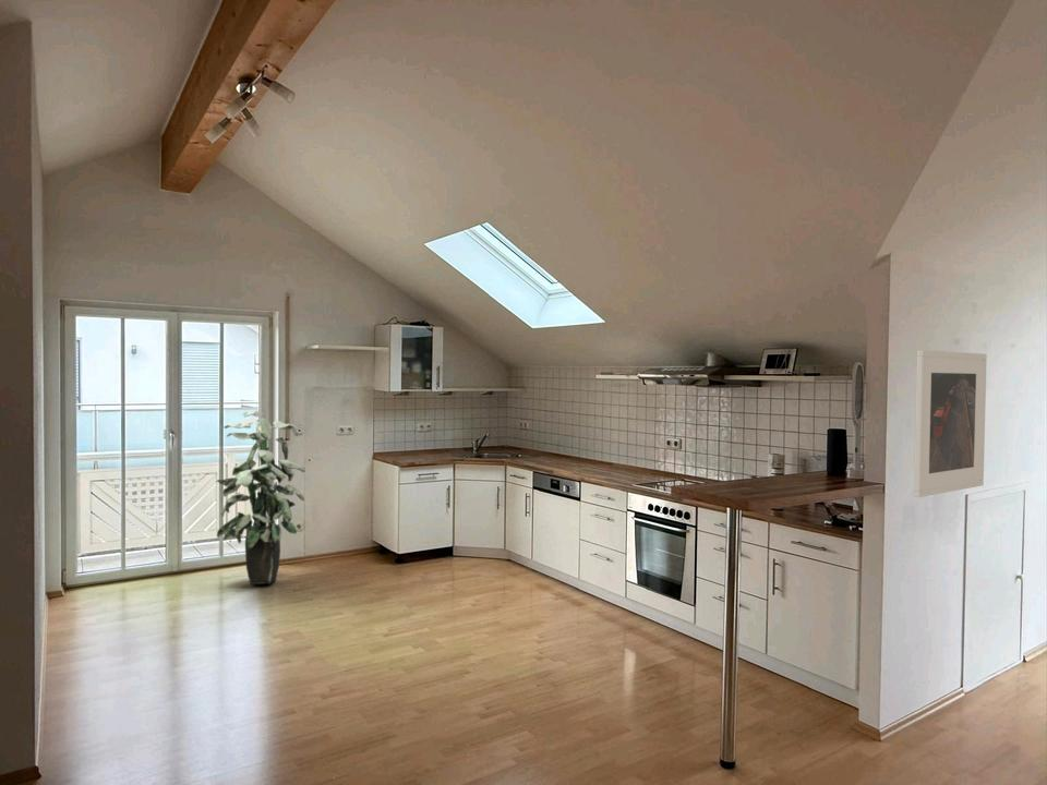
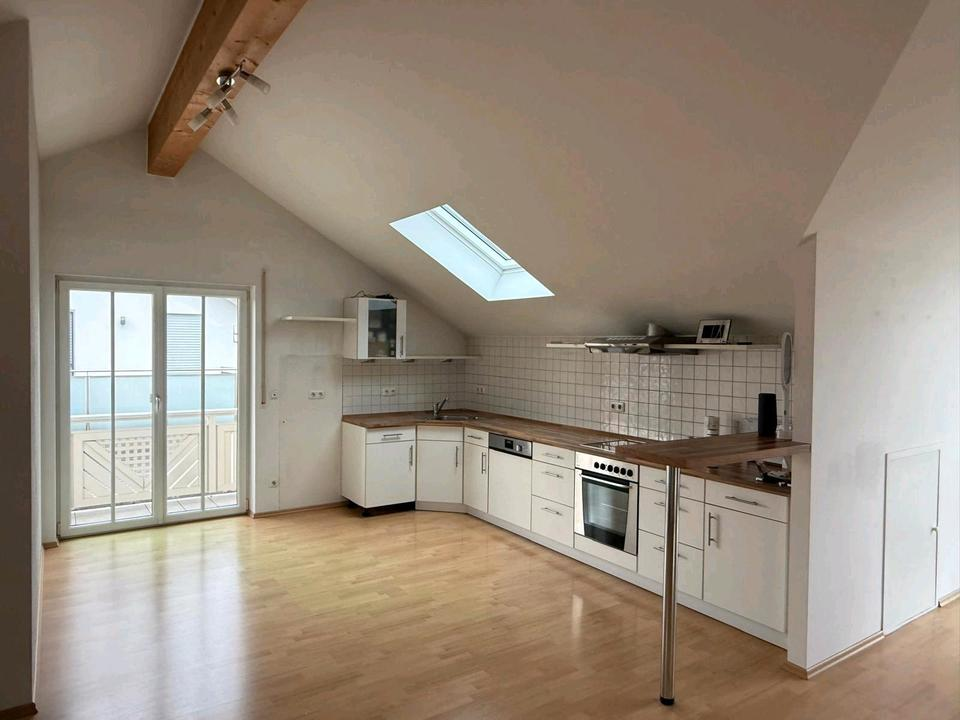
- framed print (951, 421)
- indoor plant (258, 496)
